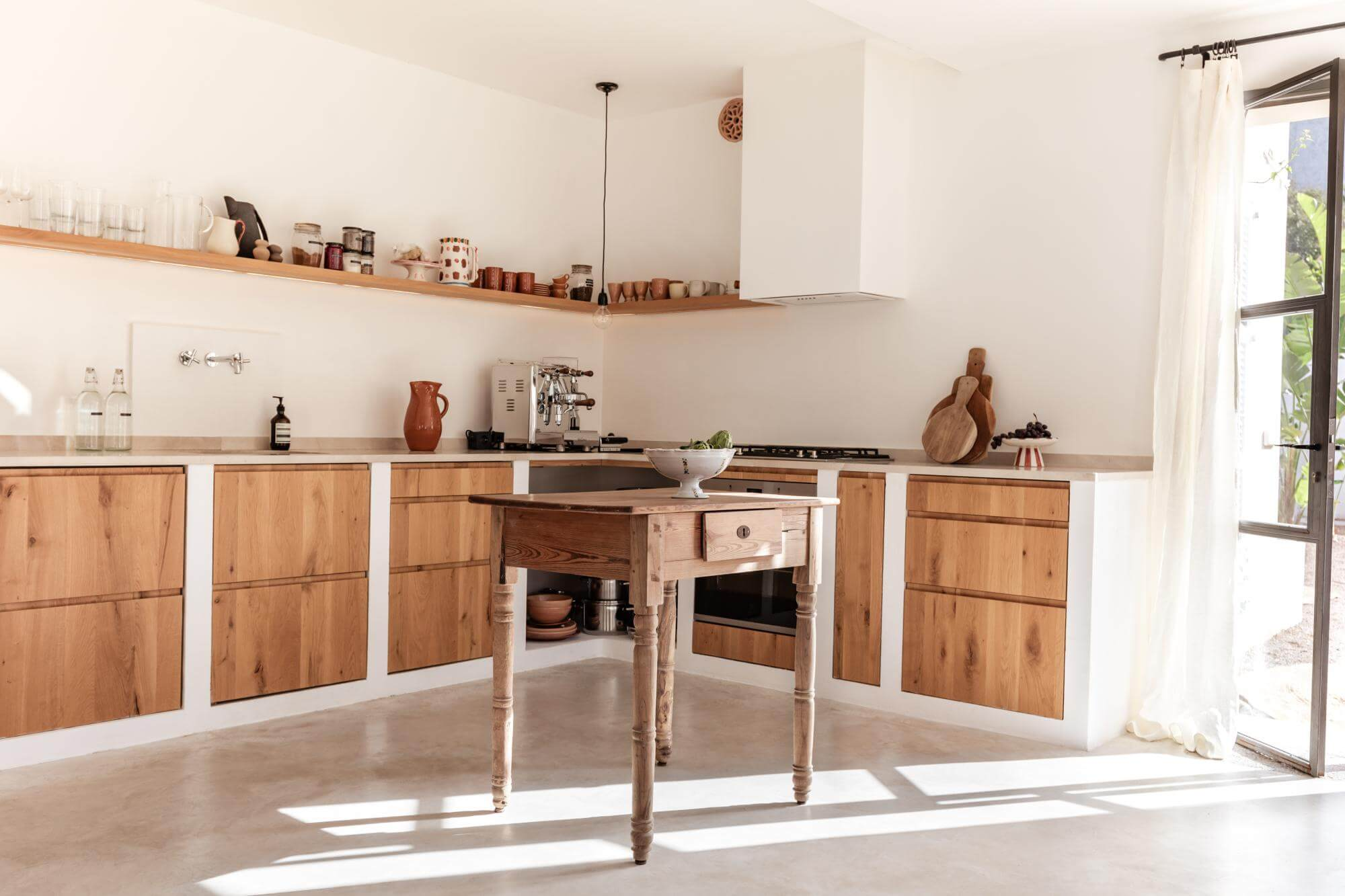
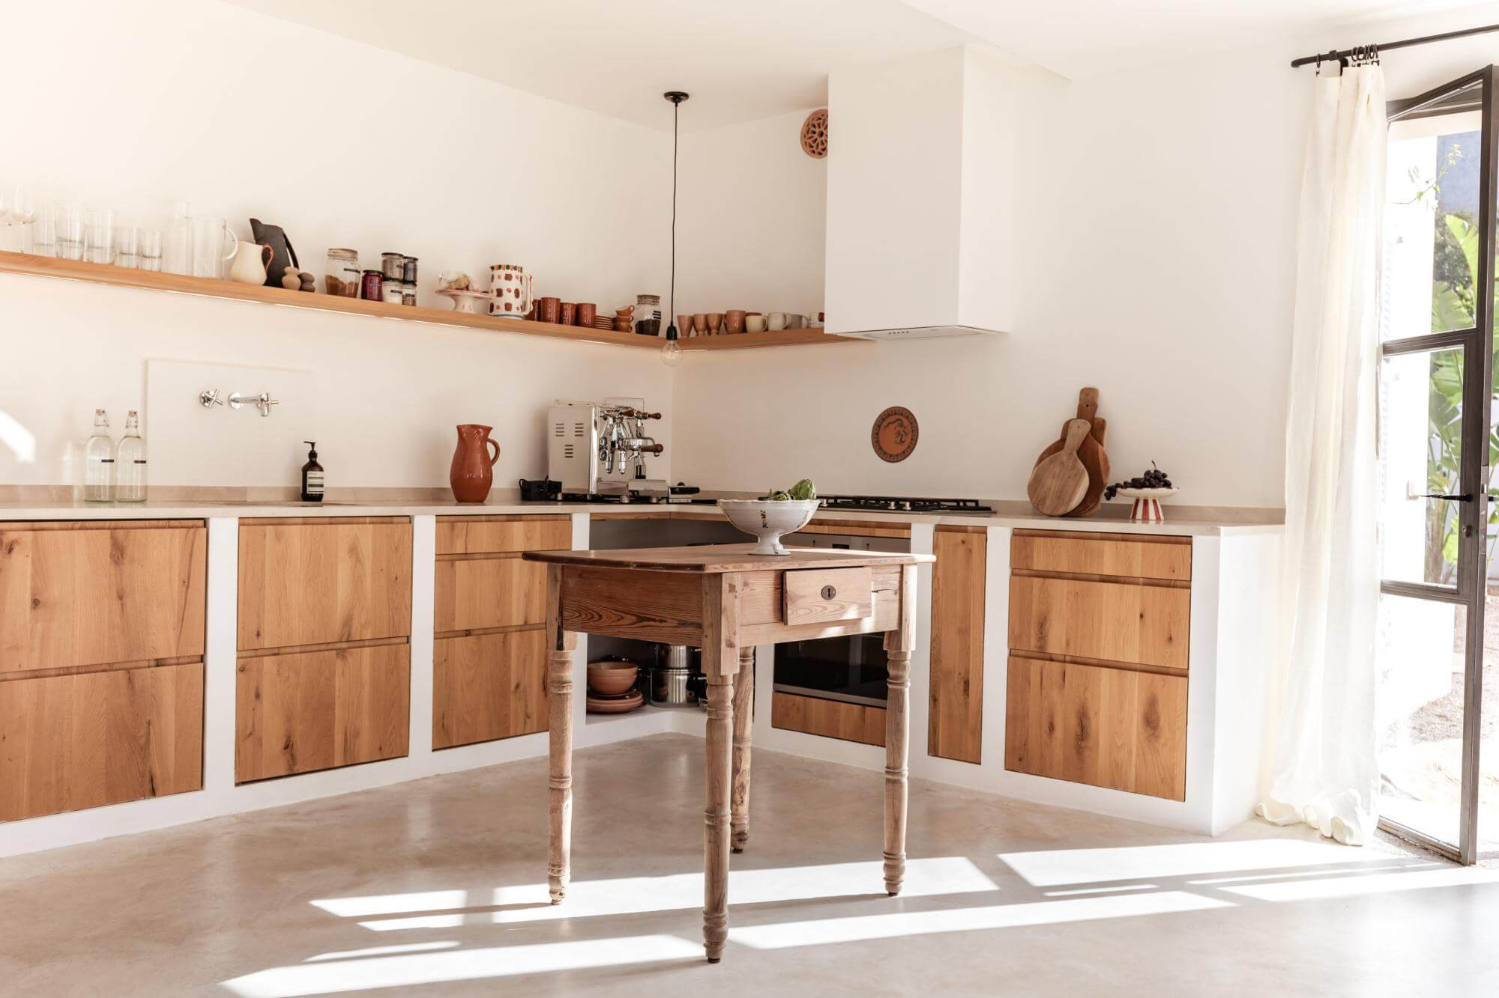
+ decorative plate (895, 434)
